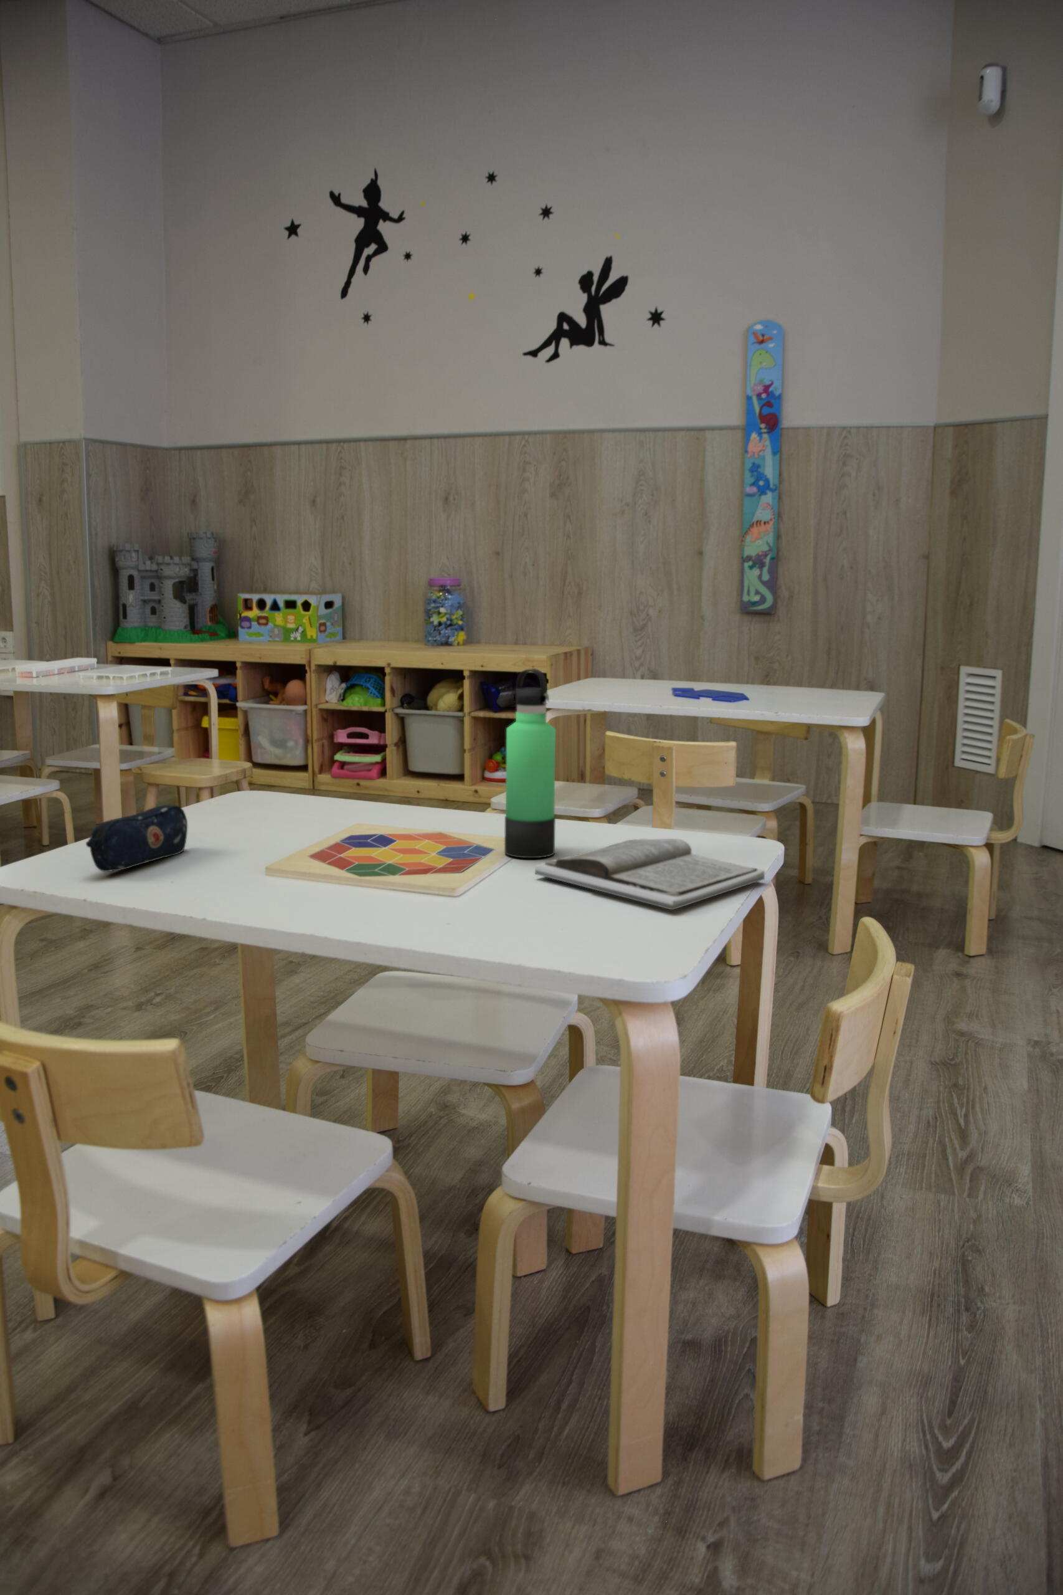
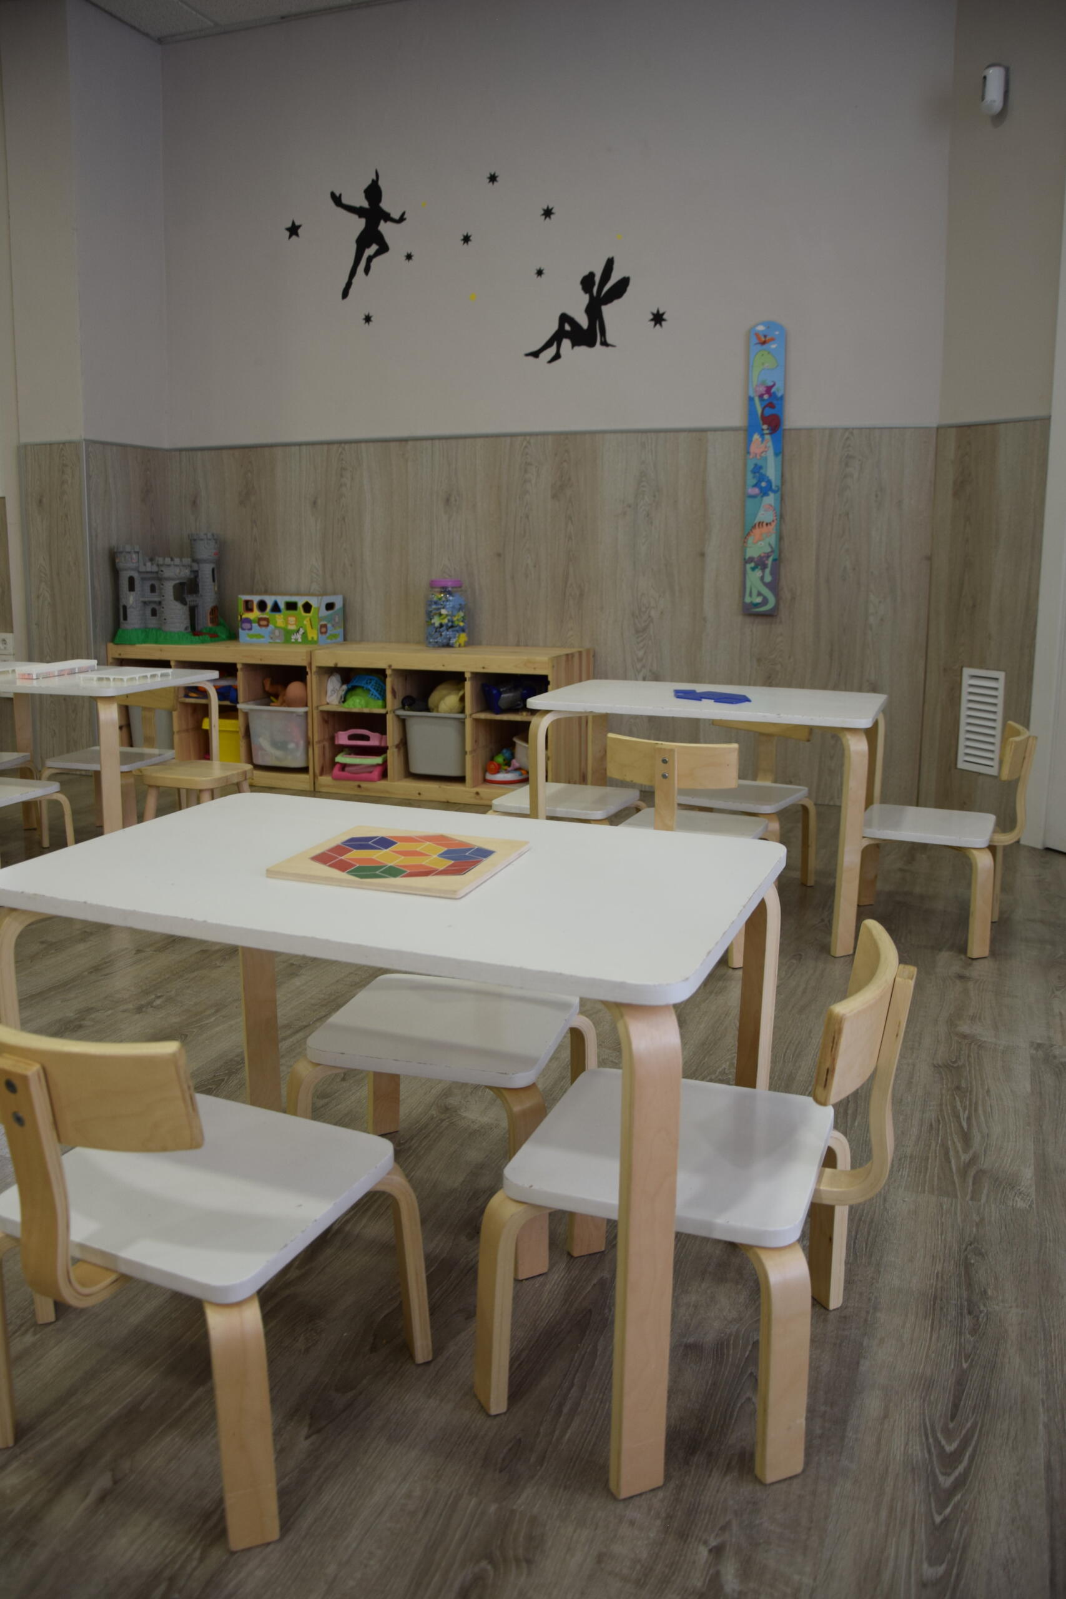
- book (649, 865)
- thermos bottle (530, 762)
- pencil case (141, 838)
